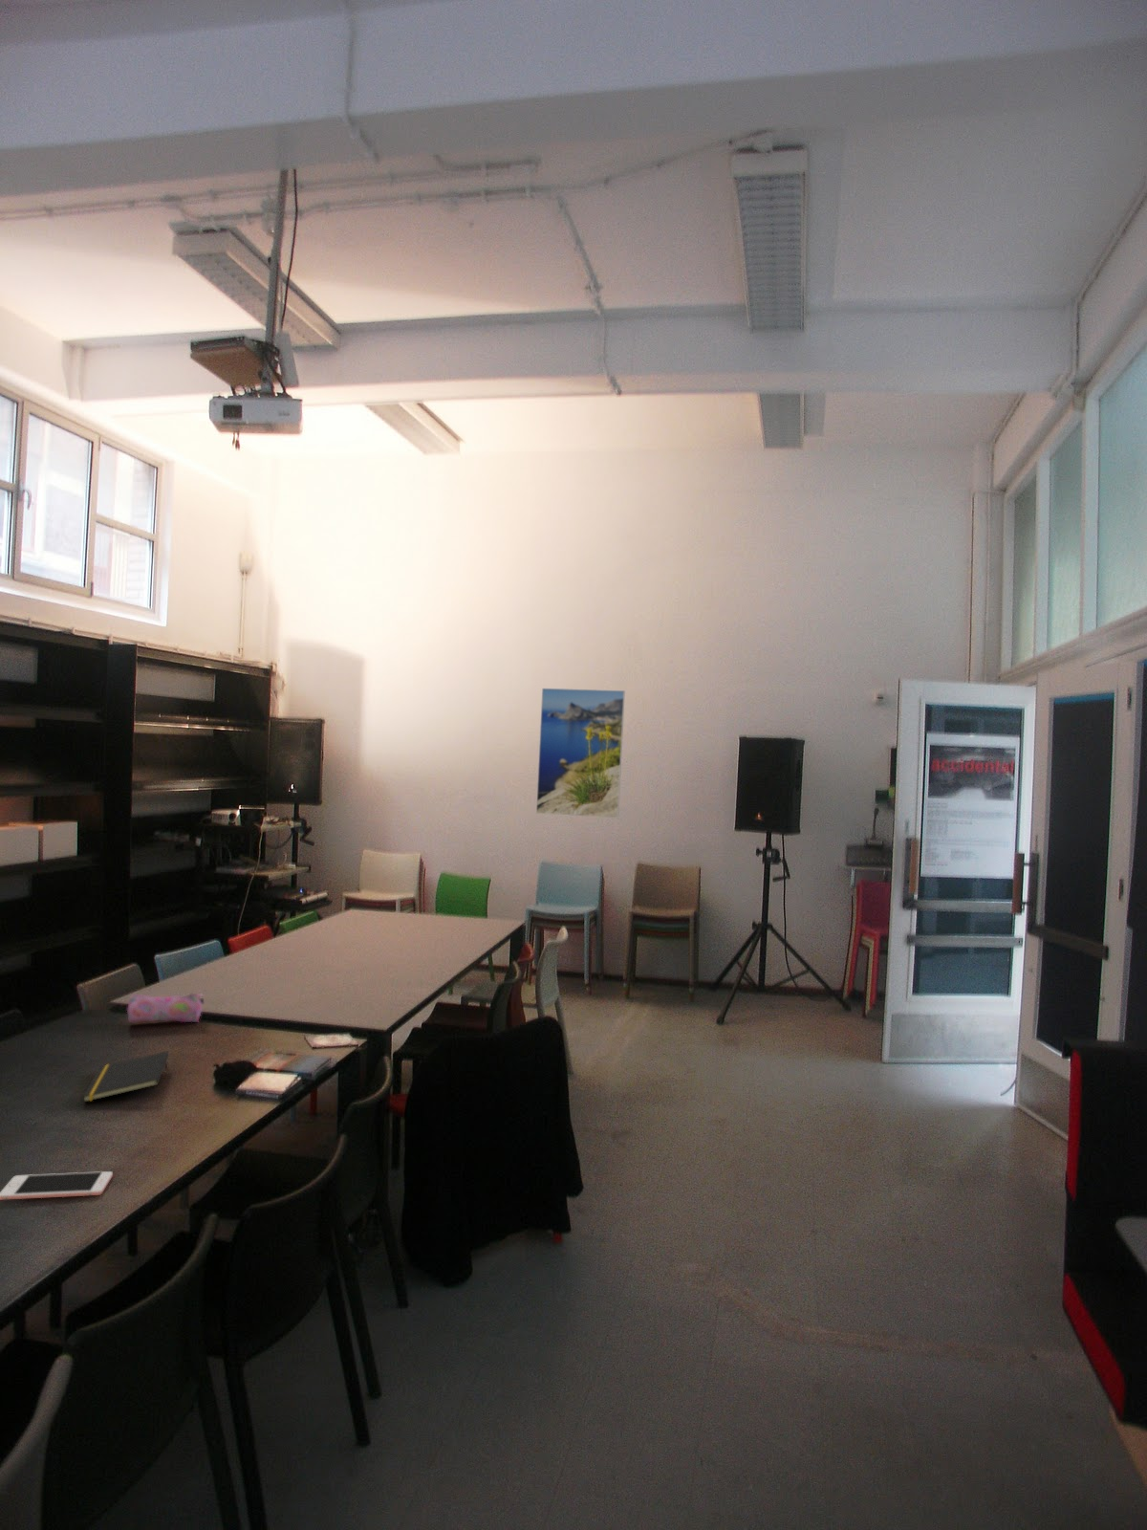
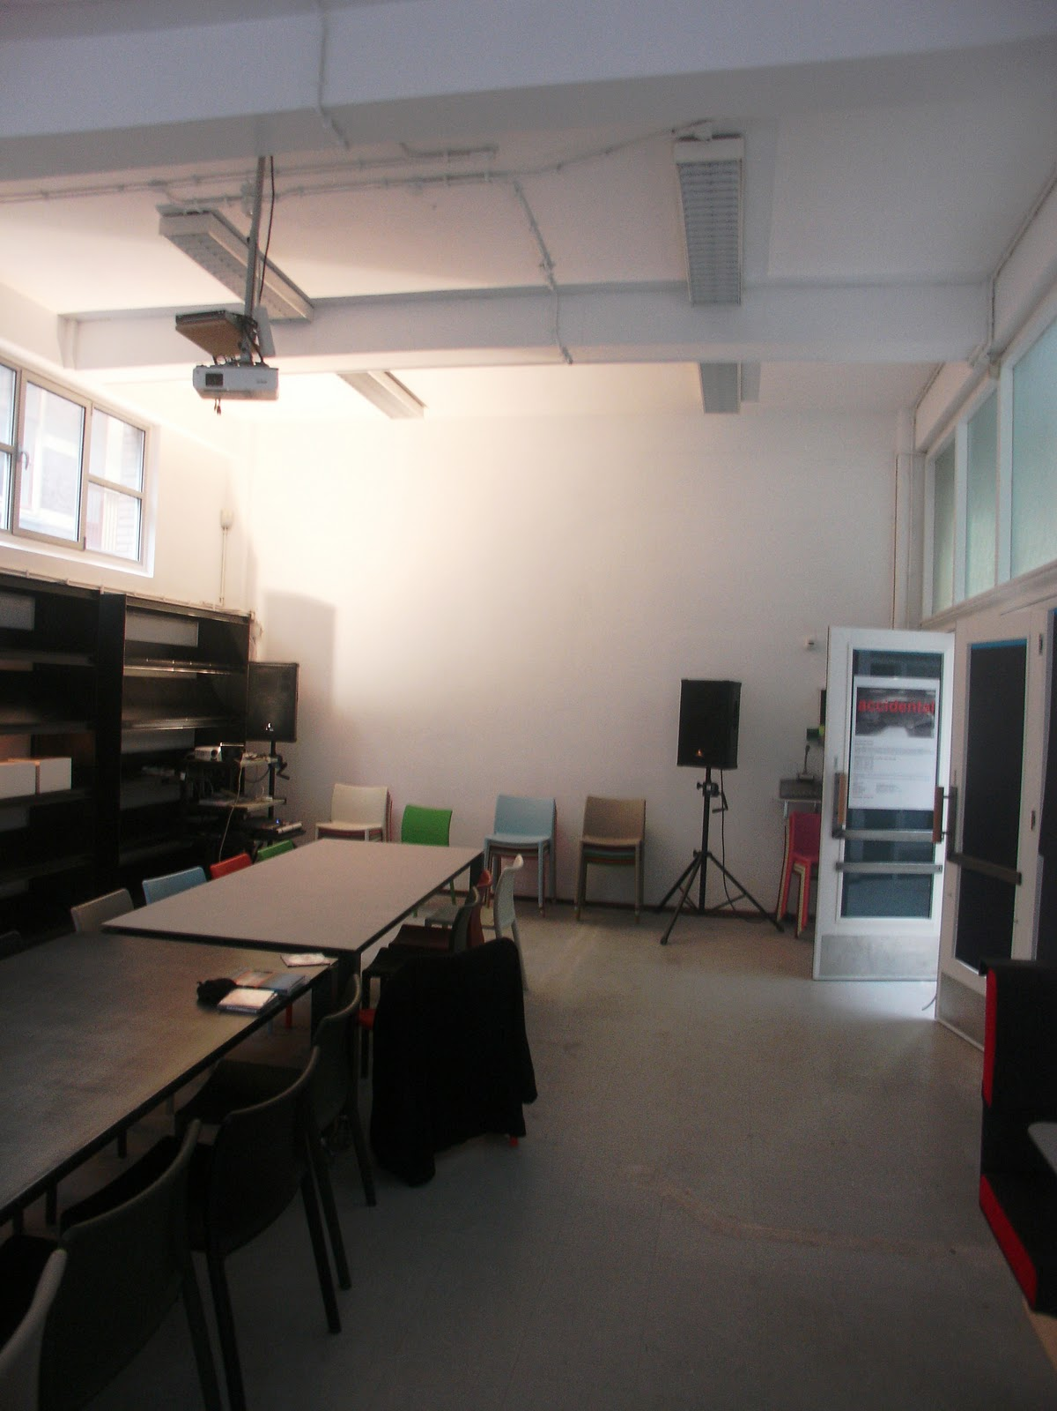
- notepad (128, 1075)
- cell phone (57, 1184)
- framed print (580, 753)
- pencil case (165, 1007)
